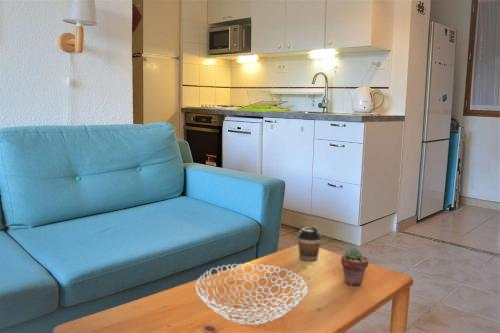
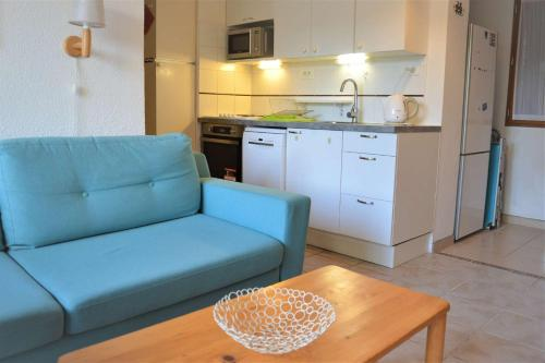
- coffee cup (309, 242)
- potted succulent (354, 265)
